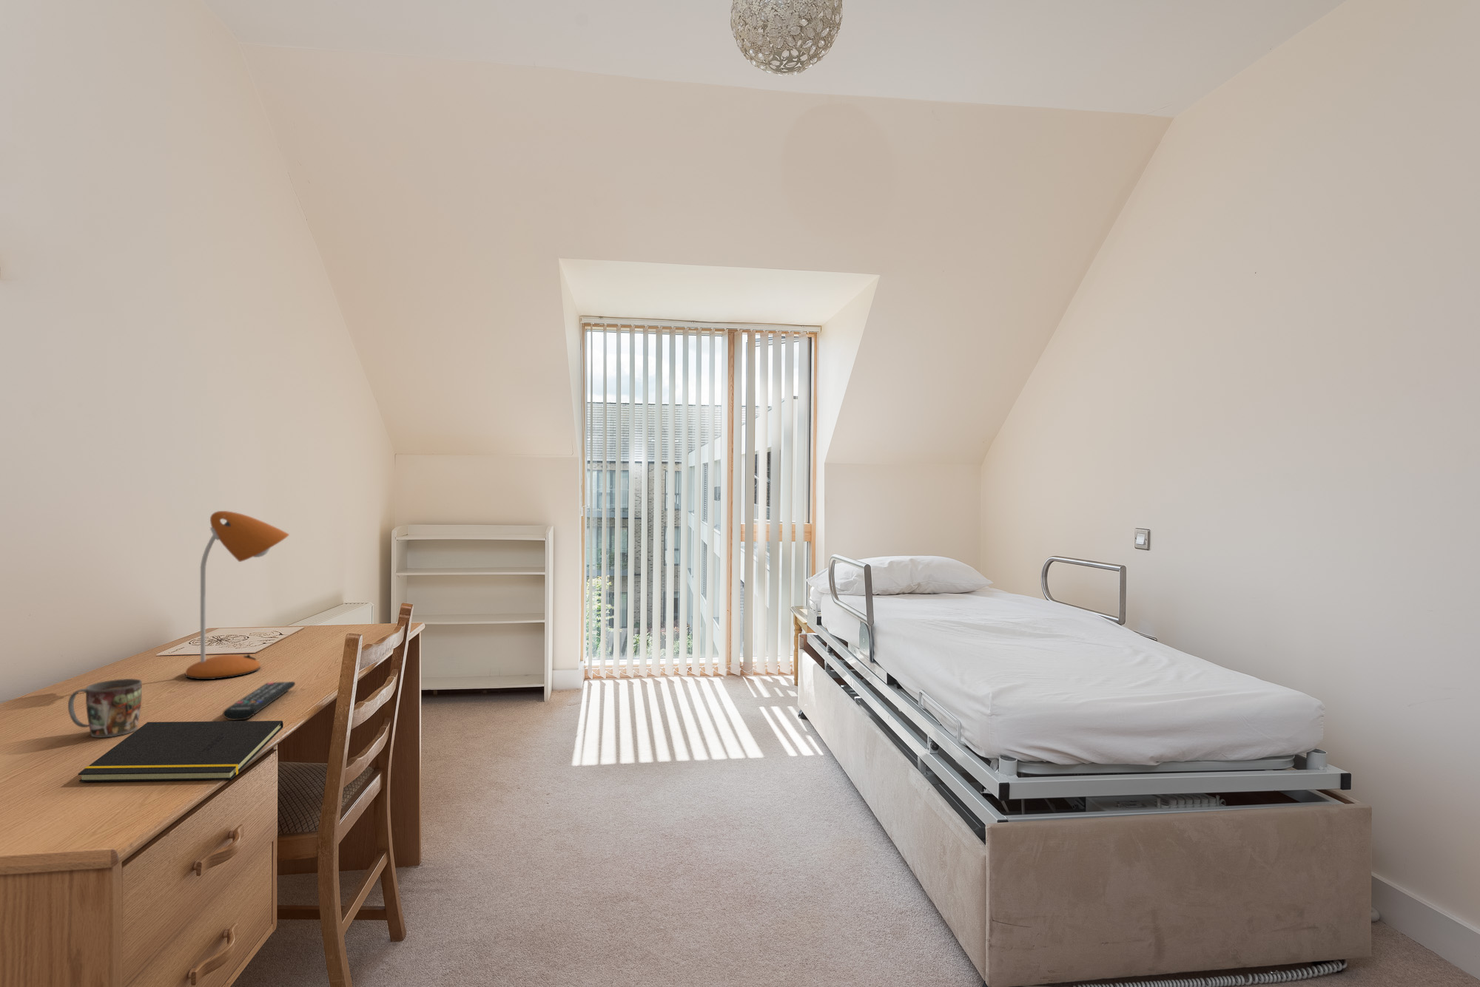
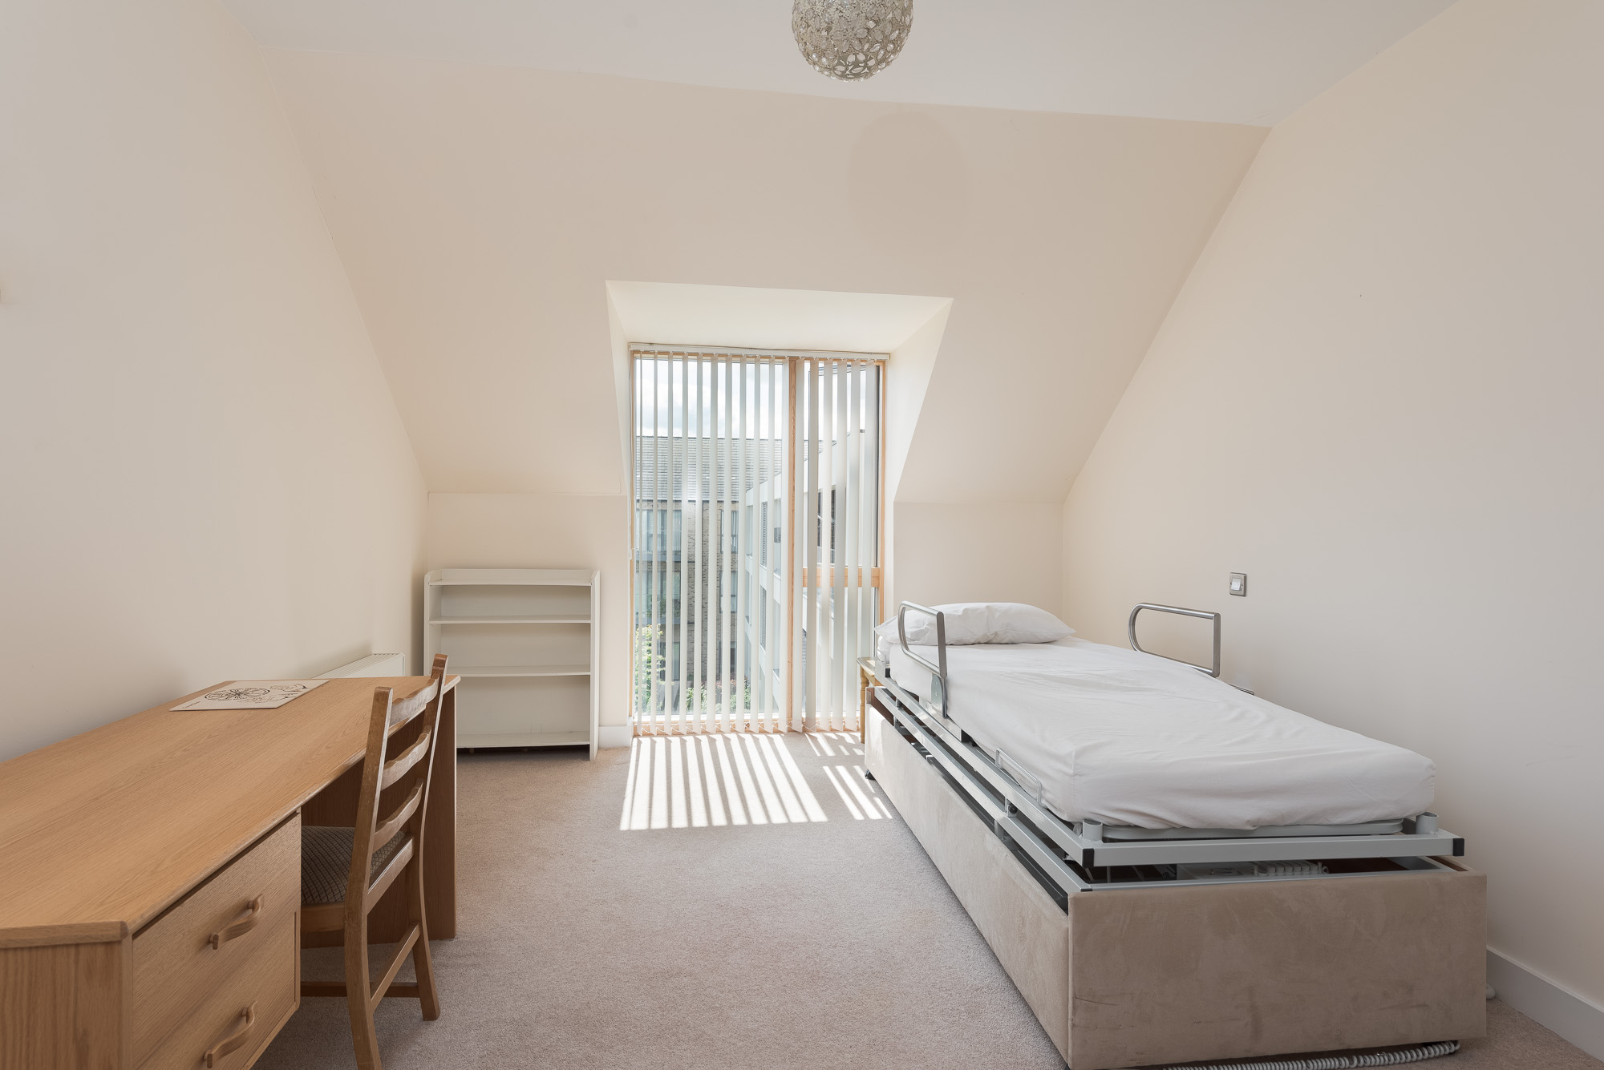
- remote control (261, 698)
- desk lamp (239, 561)
- mug (104, 707)
- notepad (187, 749)
